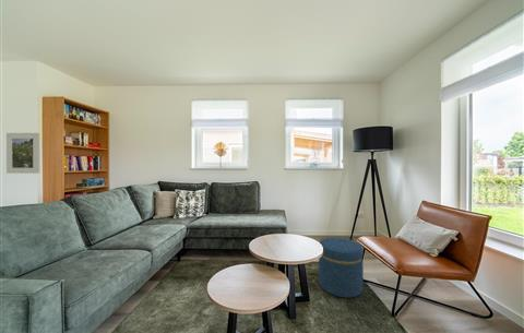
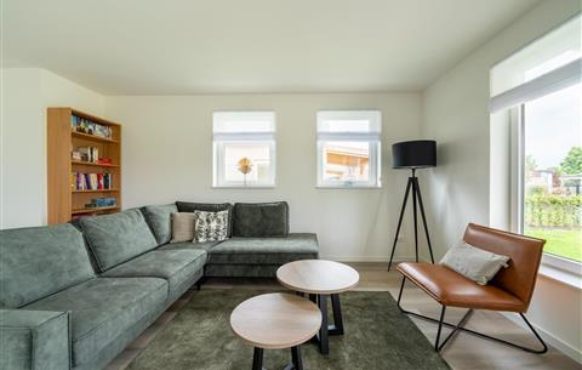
- ottoman (340, 264)
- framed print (23, 153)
